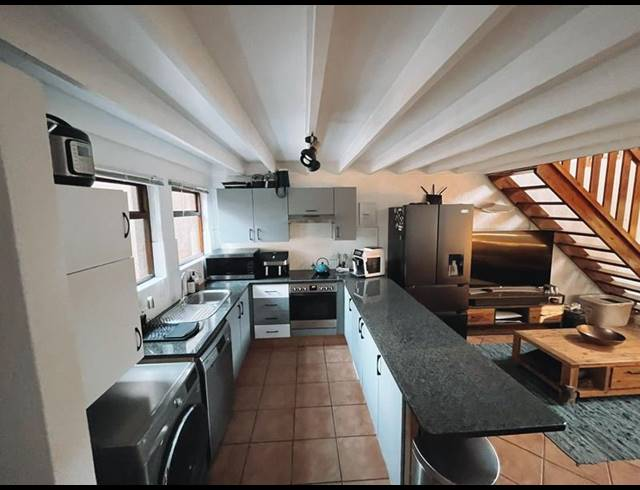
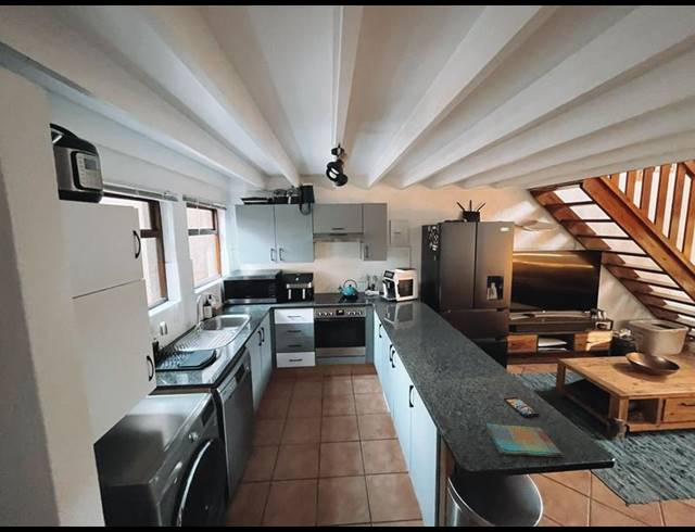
+ dish towel (520, 439)
+ smartphone (520, 406)
